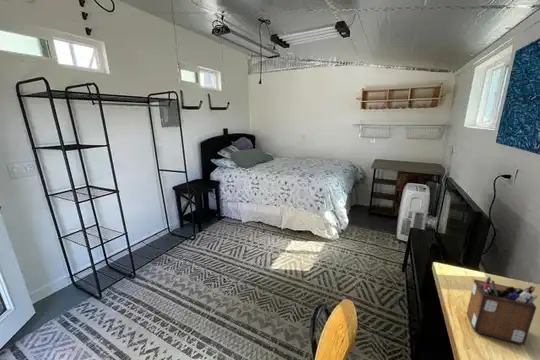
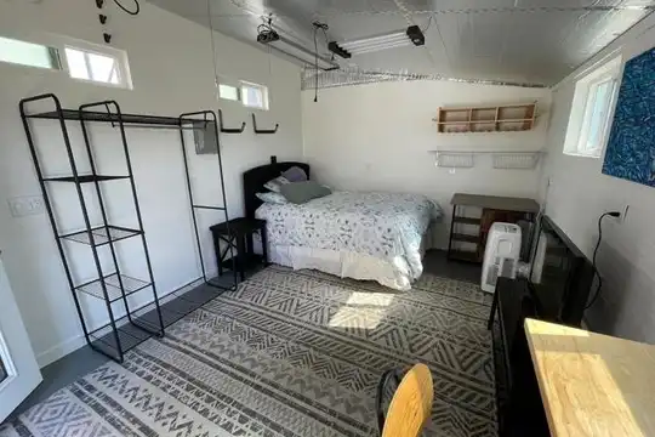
- desk organizer (500, 303)
